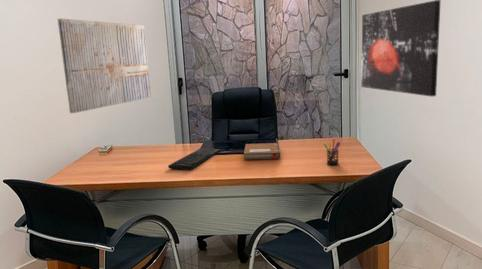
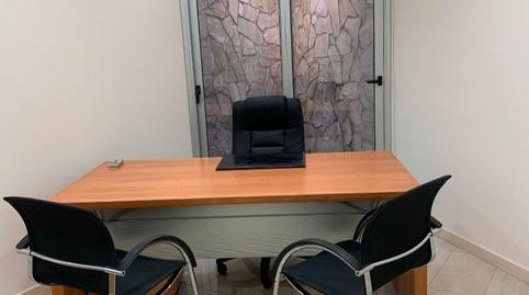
- wall art (394, 50)
- wall art (111, 64)
- pen holder (331, 151)
- keyboard (196, 157)
- notebook (262, 151)
